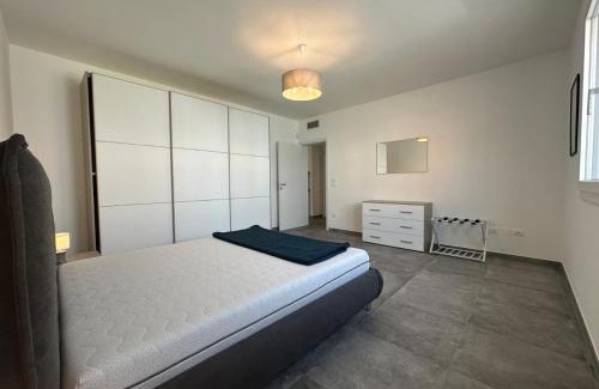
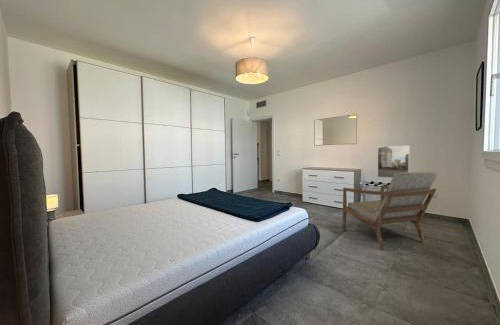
+ armchair (385, 204)
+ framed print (392, 162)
